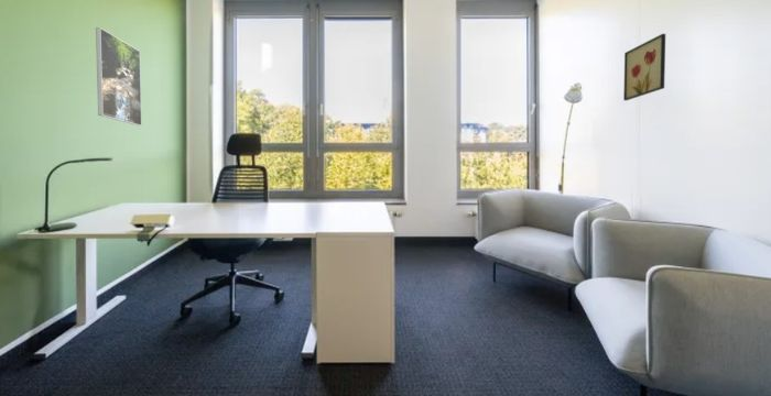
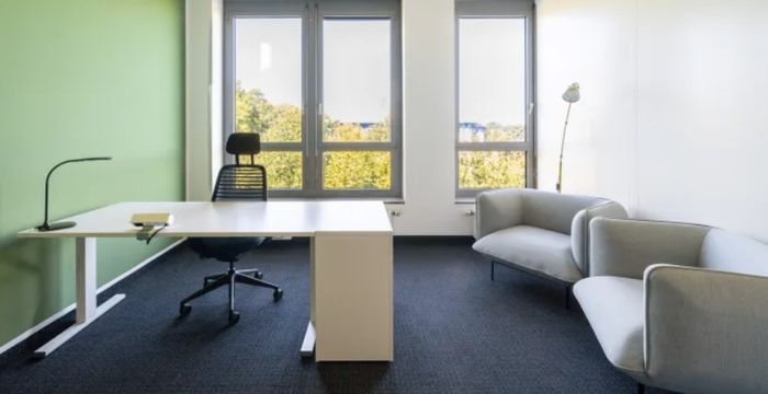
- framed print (120, 80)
- wall art (643, 69)
